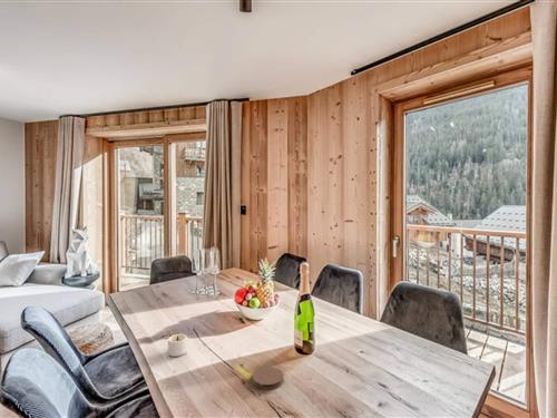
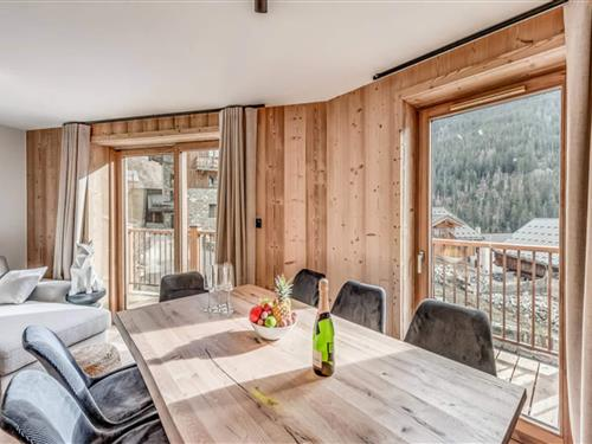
- candle (174, 342)
- coaster (267, 377)
